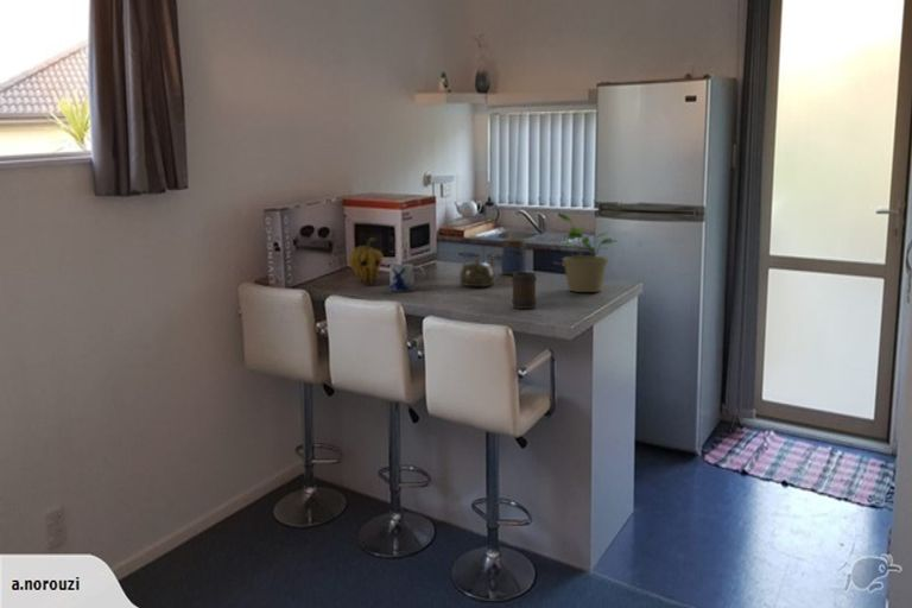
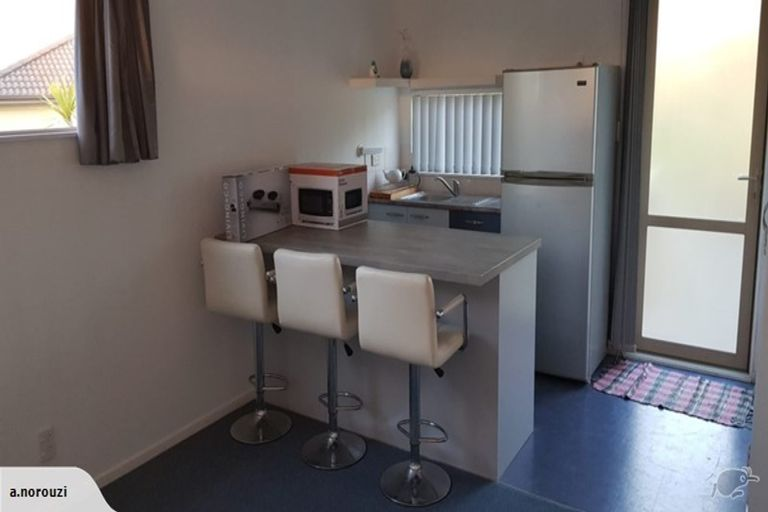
- potted plant (590, 251)
- pumpkin (366, 260)
- teapot (479, 271)
- mug (405, 277)
- mug (525, 290)
- jar (514, 256)
